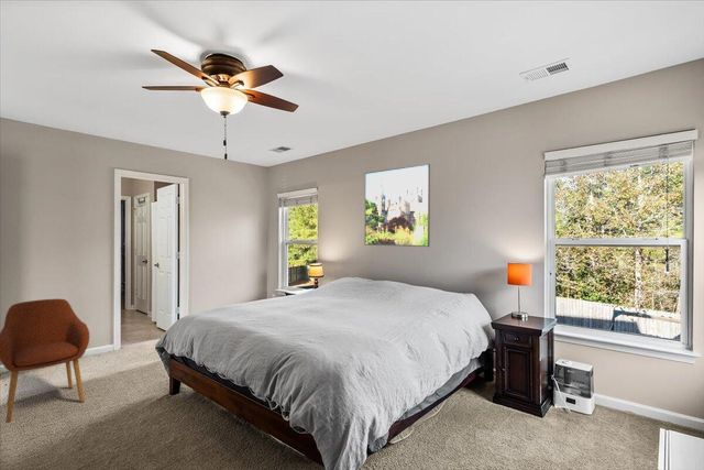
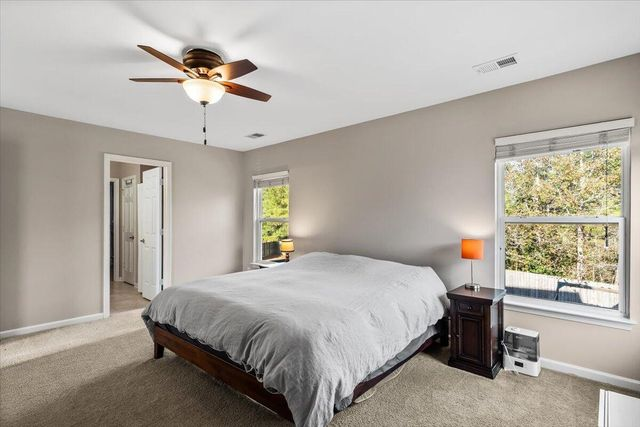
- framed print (395, 207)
- armchair (43, 352)
